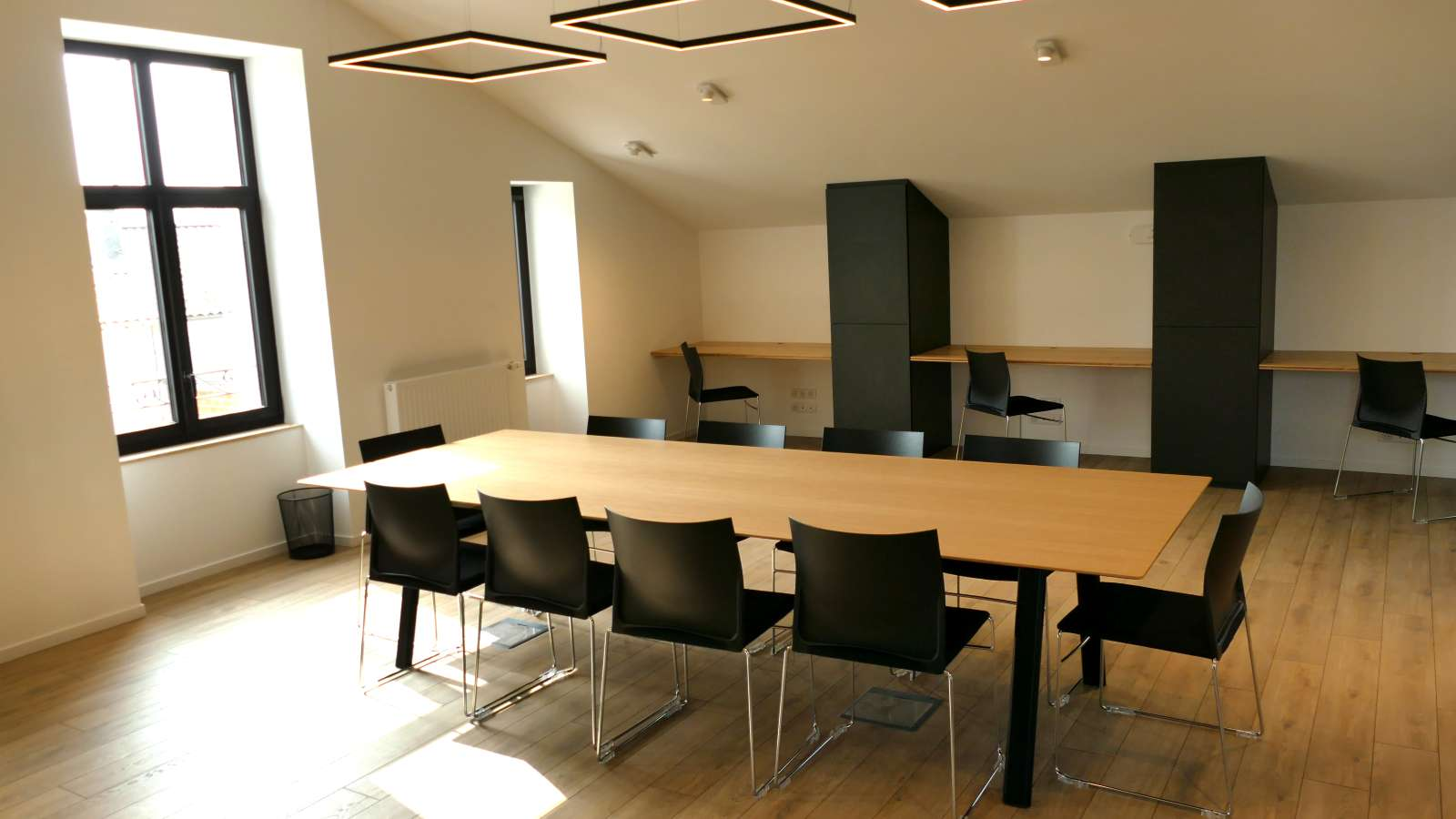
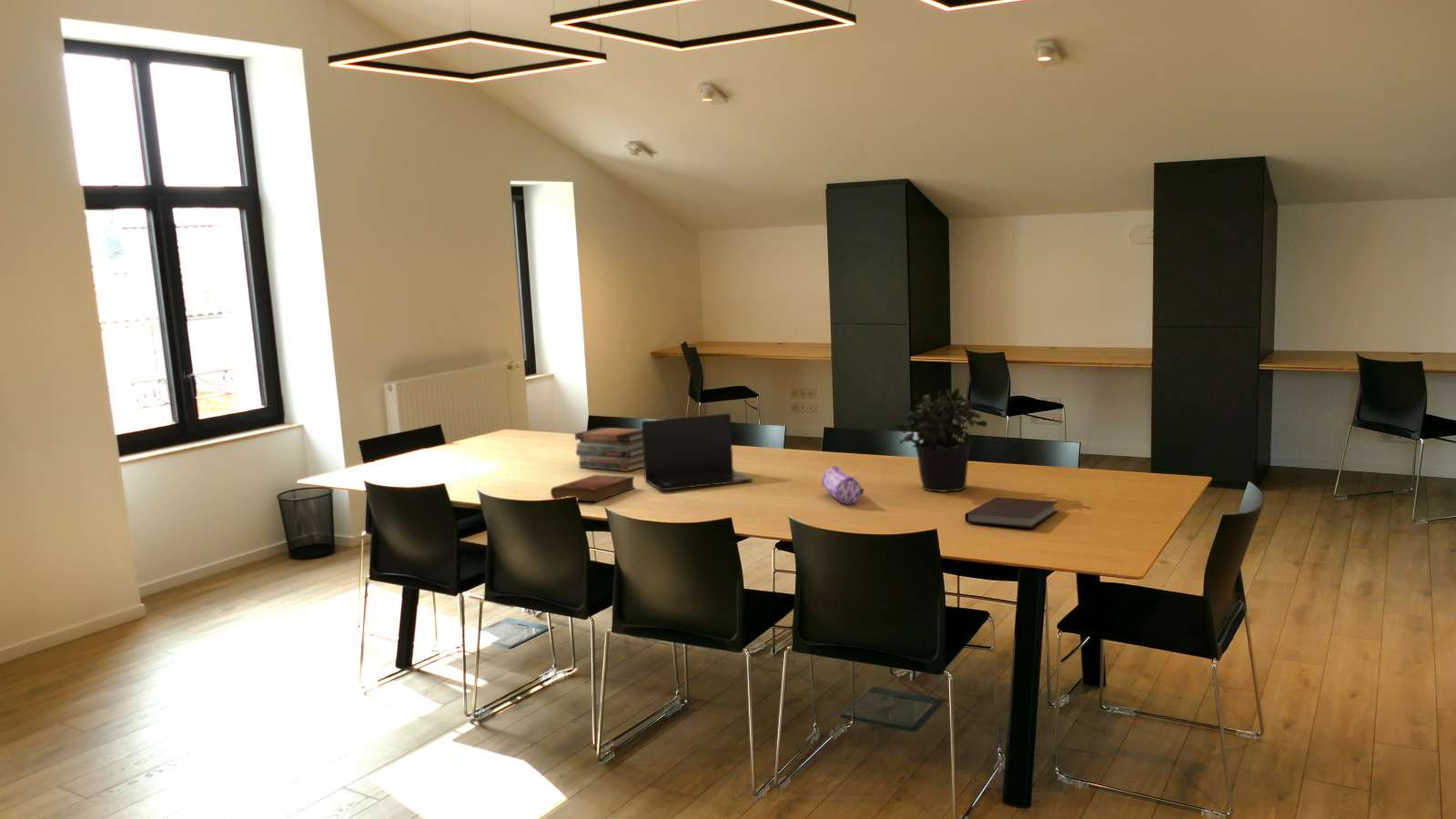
+ potted plant (946, 438)
+ notebook (1012, 511)
+ bible (593, 487)
+ book stack (614, 449)
+ pencil case (840, 484)
+ laptop (696, 450)
